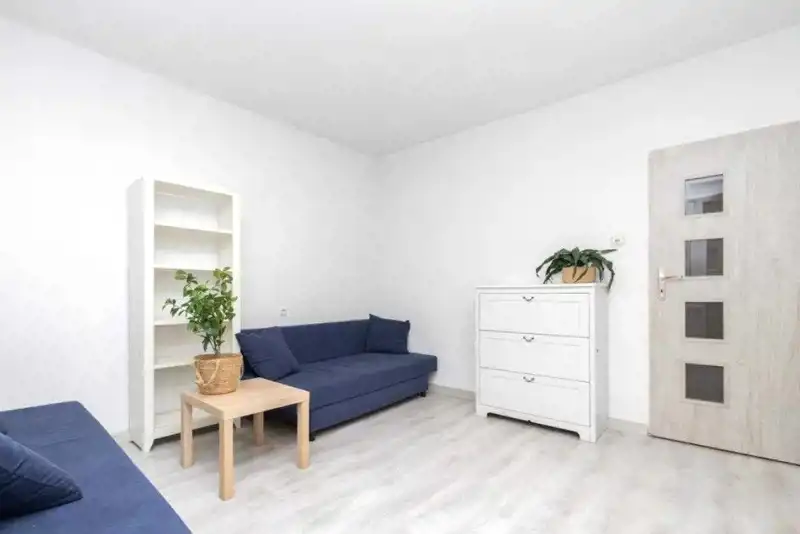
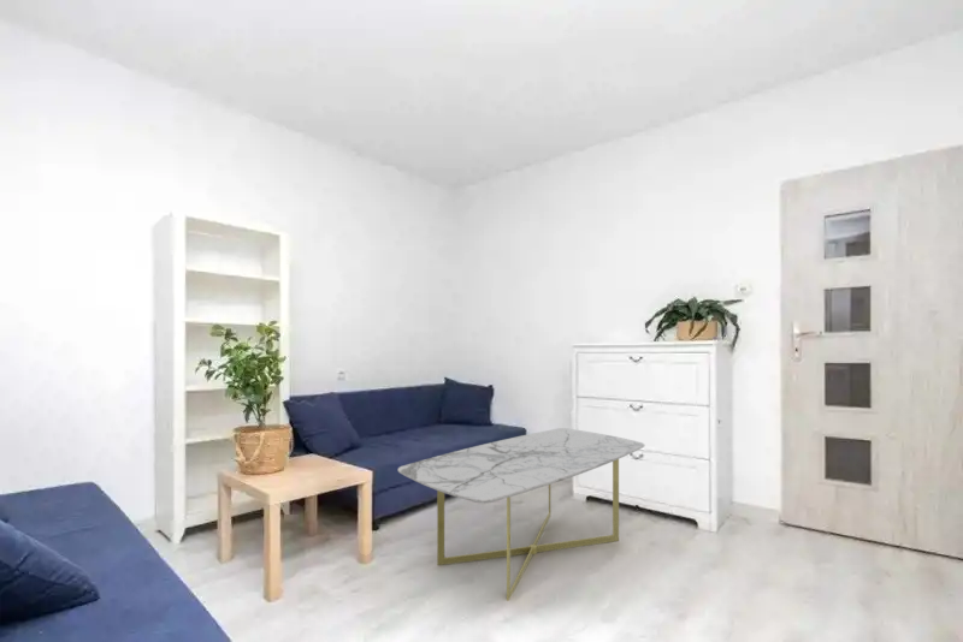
+ coffee table (527, 491)
